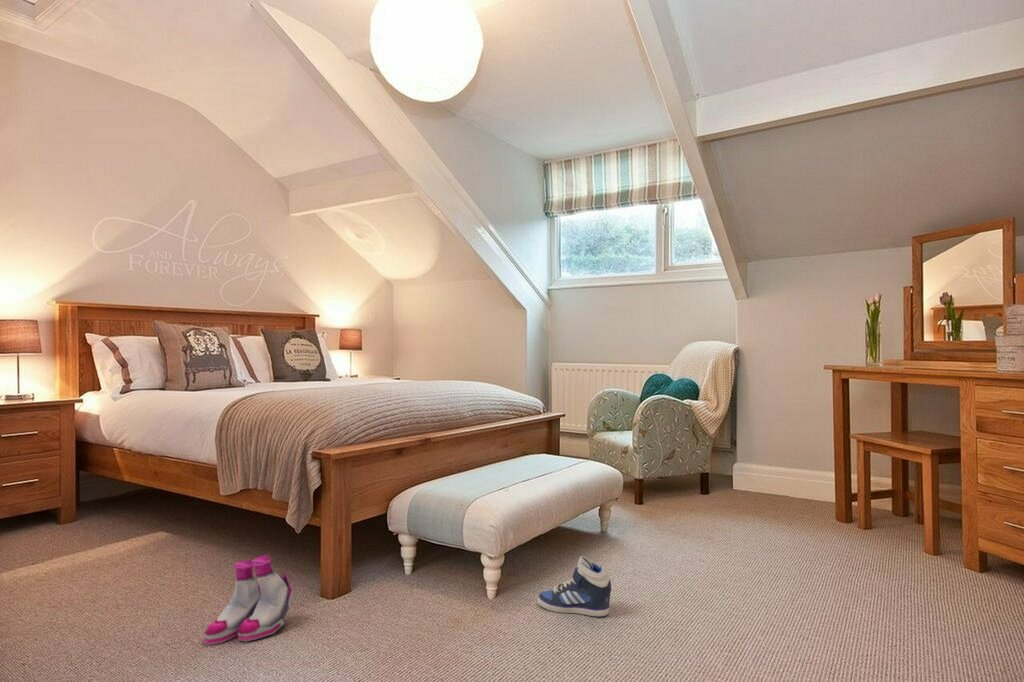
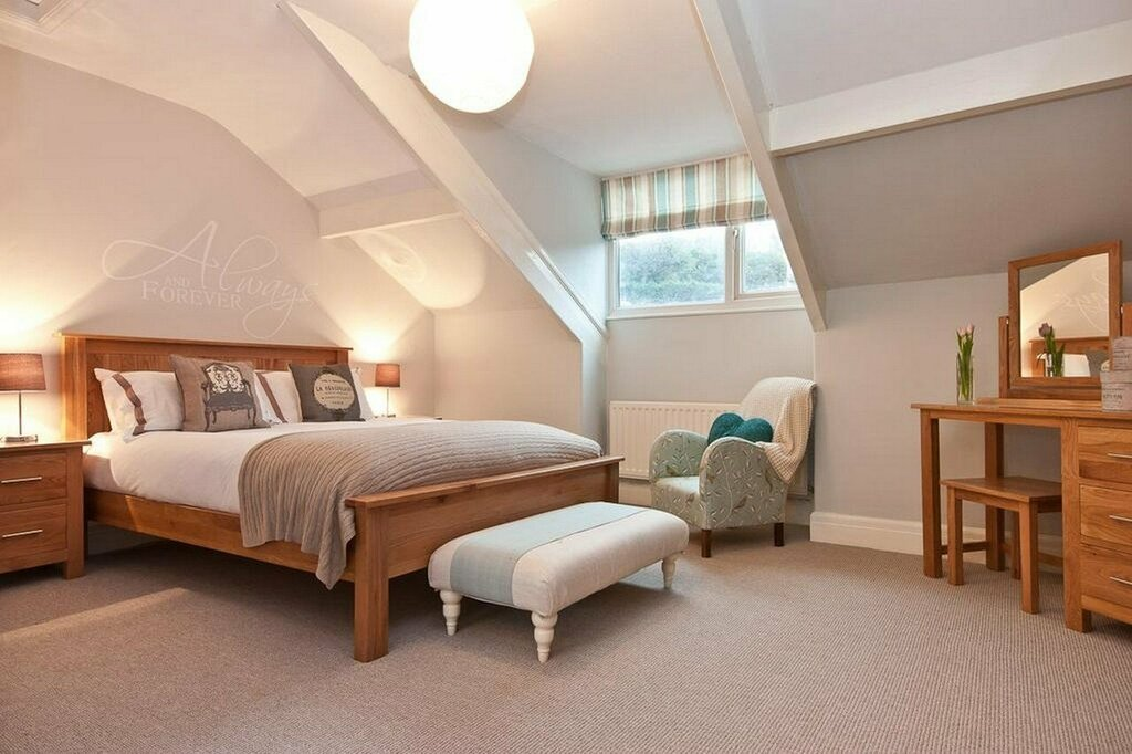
- boots (249, 593)
- sneaker (574, 581)
